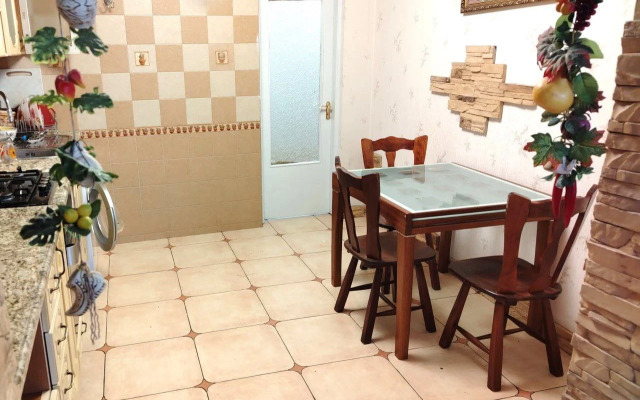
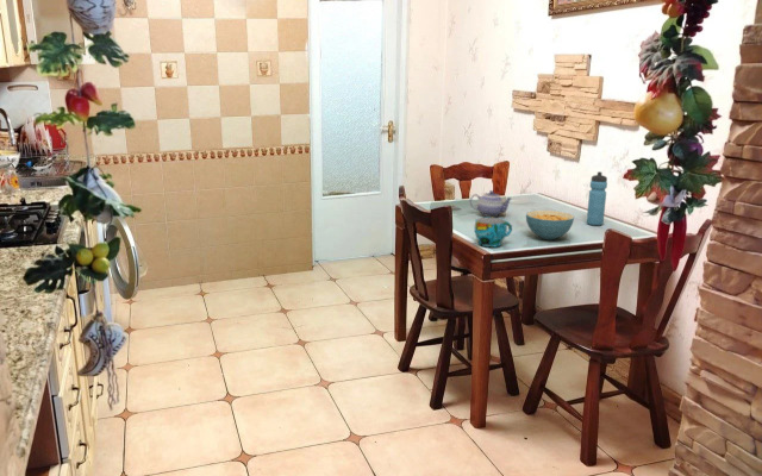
+ cereal bowl (549, 226)
+ water bottle (597, 198)
+ cup (492, 232)
+ teapot (491, 202)
